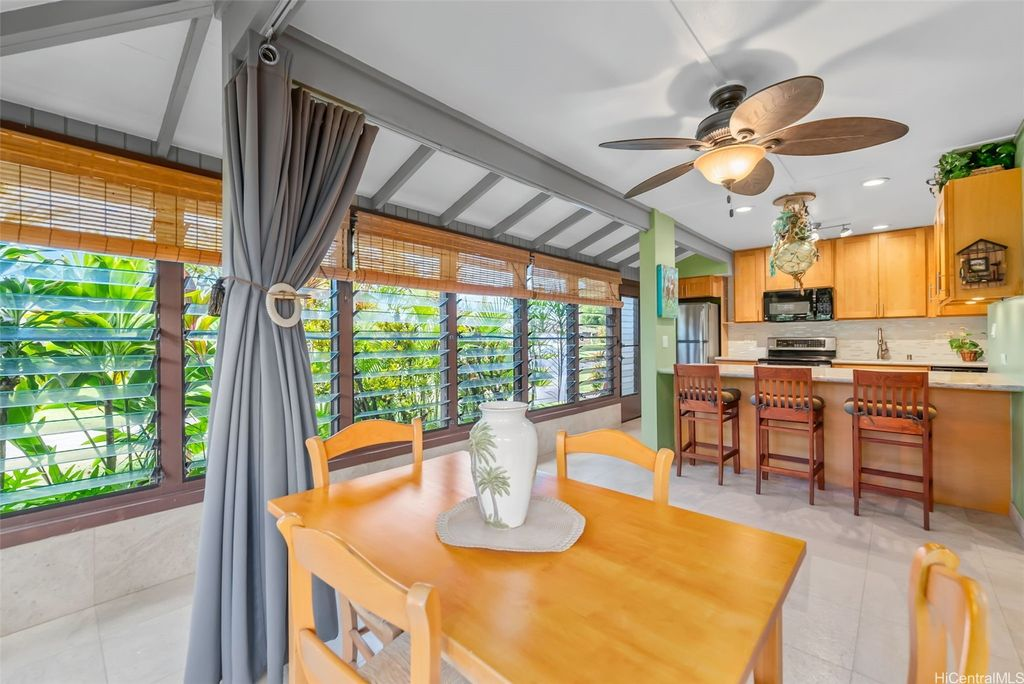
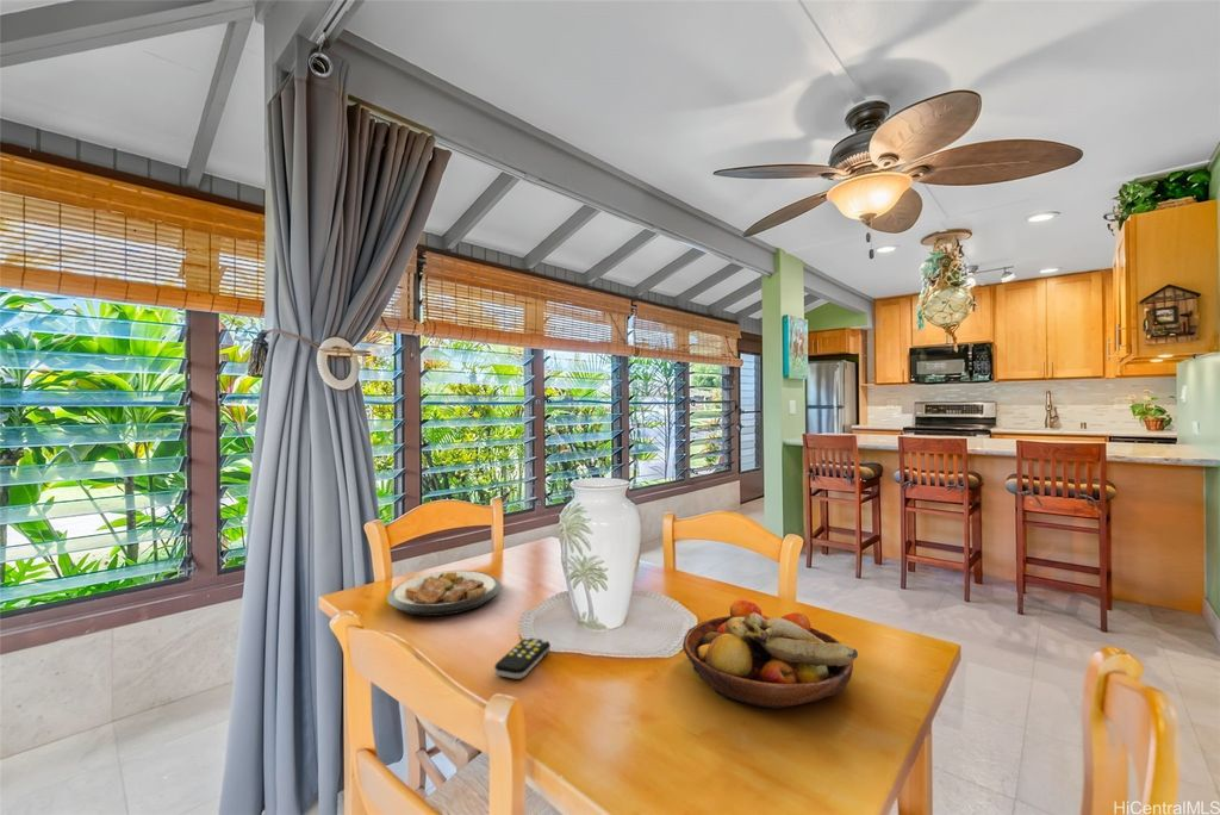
+ fruit bowl (766, 640)
+ remote control (523, 657)
+ plate (446, 586)
